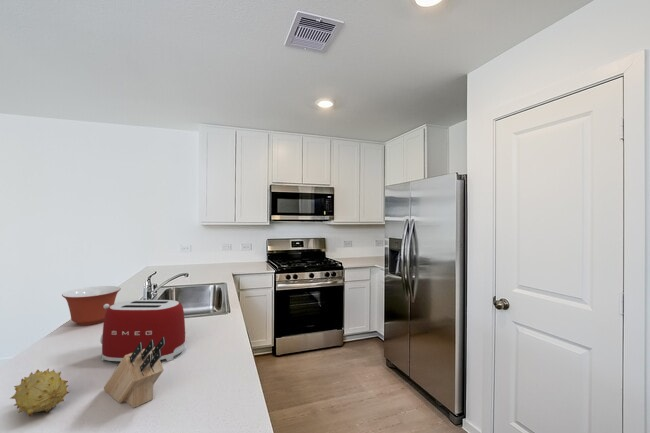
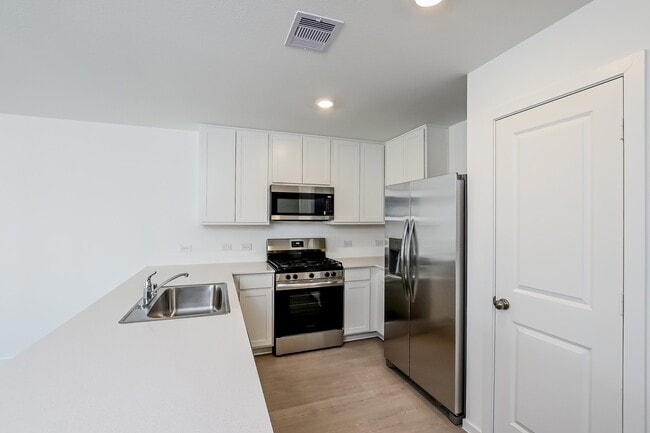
- toaster (143, 328)
- mixing bowl (92, 306)
- fruit (39, 389)
- knife block (135, 364)
